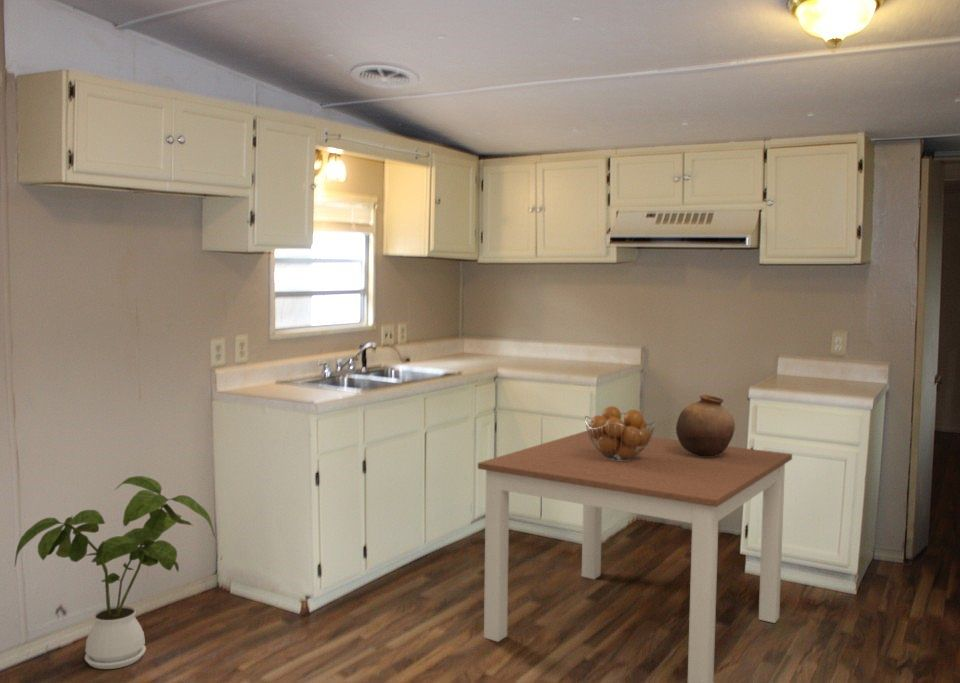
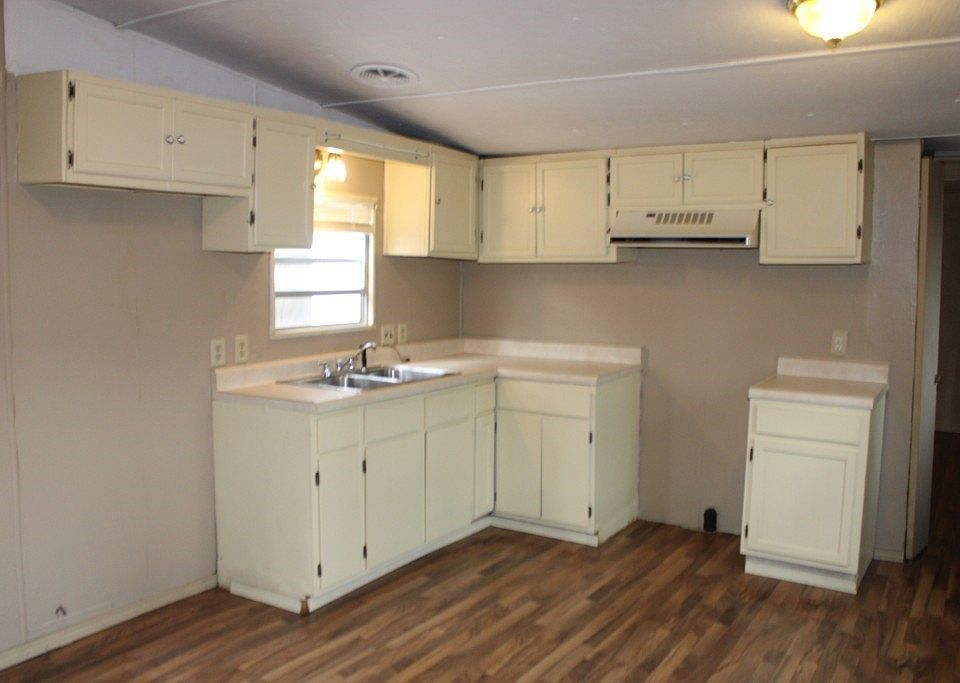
- dining table (641, 514)
- pottery (705, 425)
- house plant (139, 568)
- fruit basket (619, 432)
